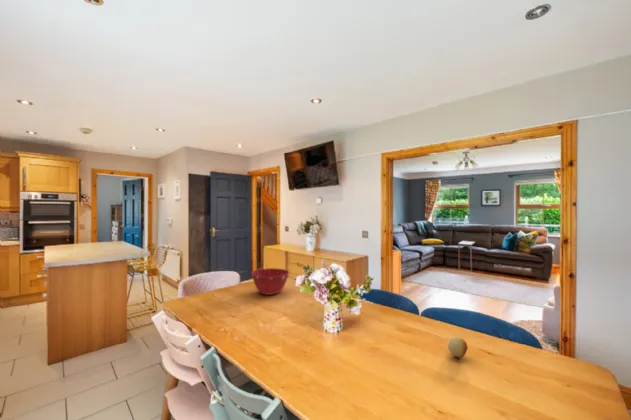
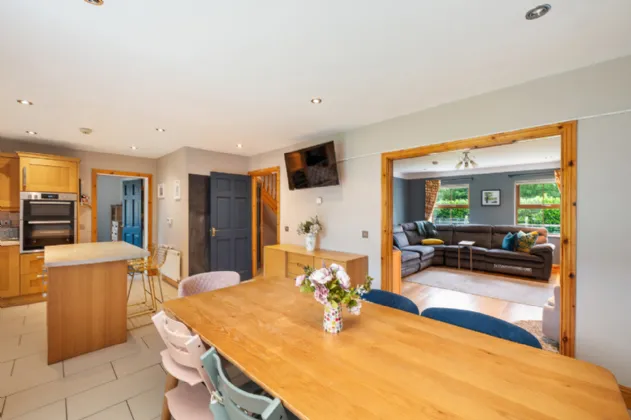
- fruit (457, 347)
- mixing bowl (270, 282)
